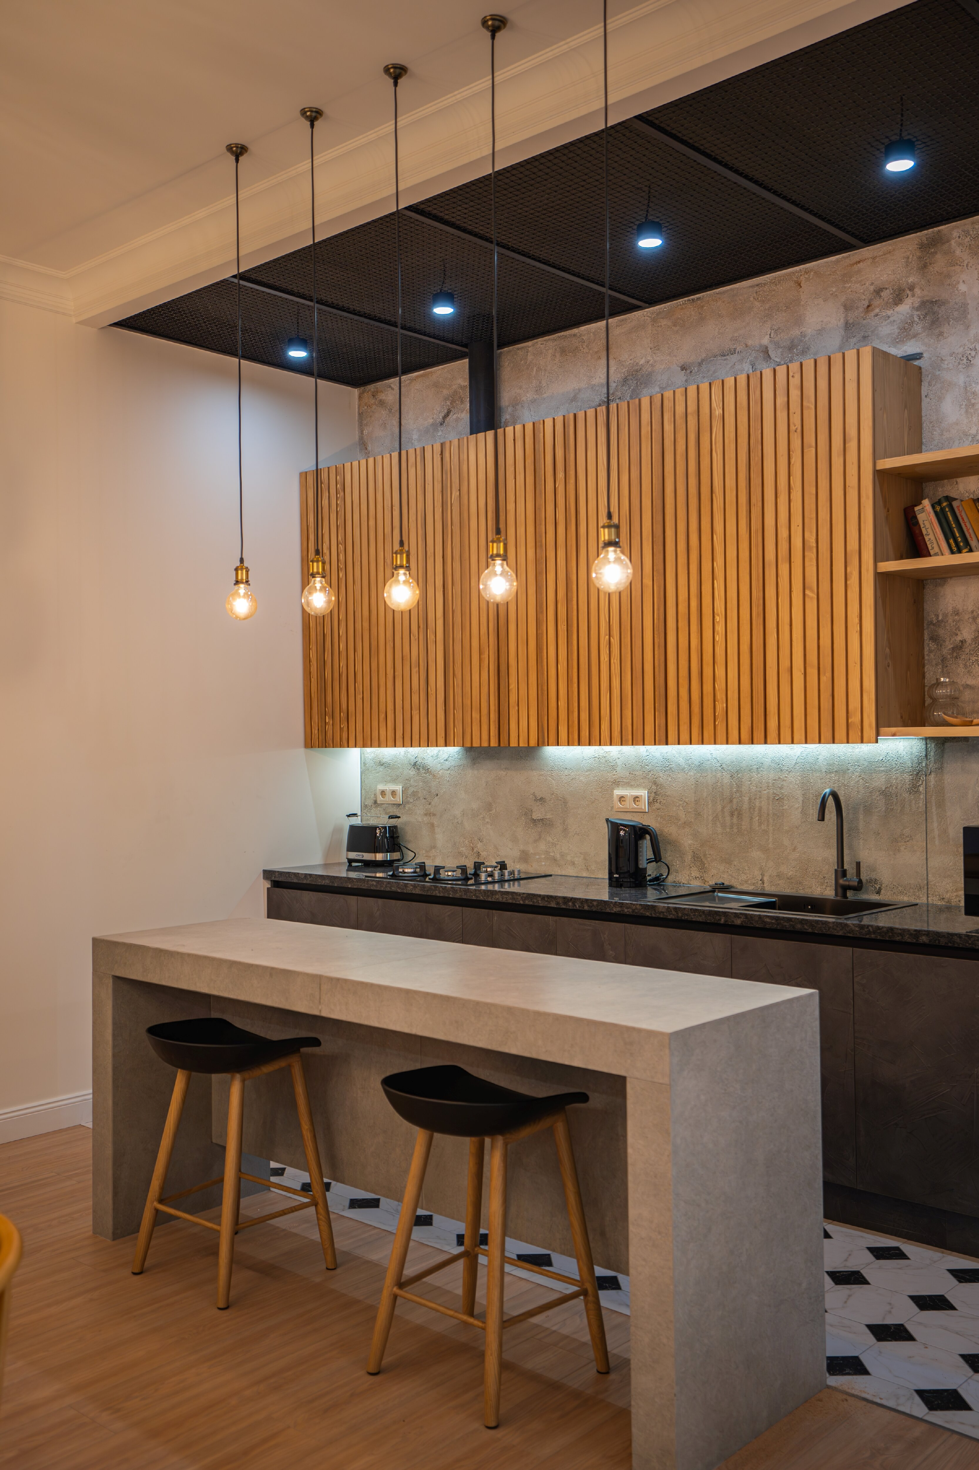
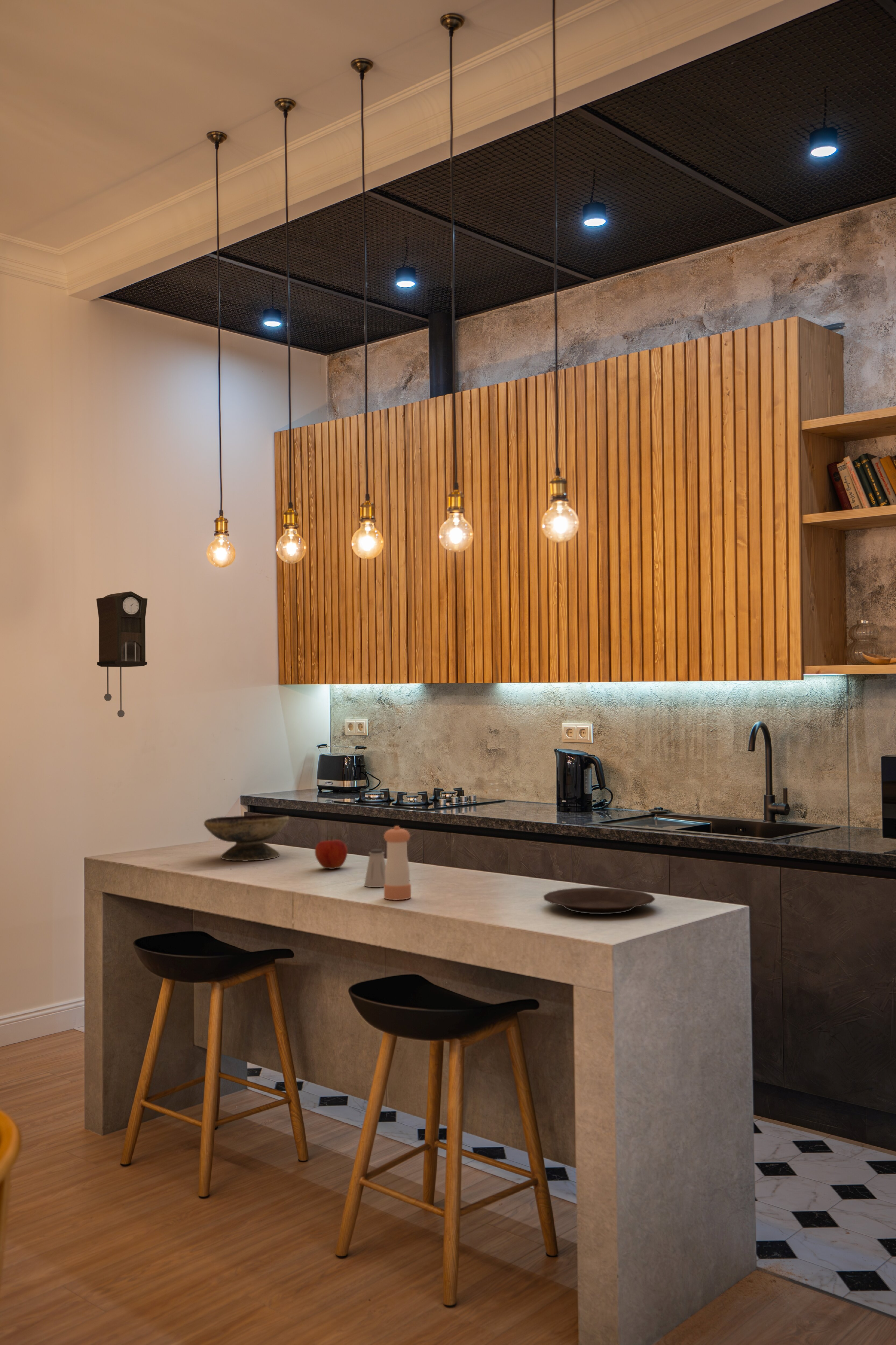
+ saltshaker (376, 867)
+ apple (331, 852)
+ plate (599, 902)
+ pendulum clock (122, 655)
+ decorative bowl (246, 836)
+ pepper shaker (397, 862)
